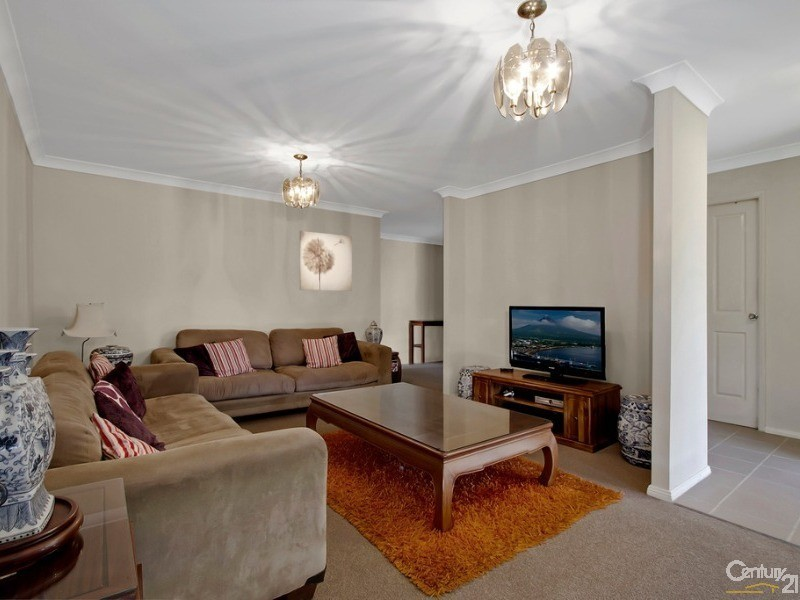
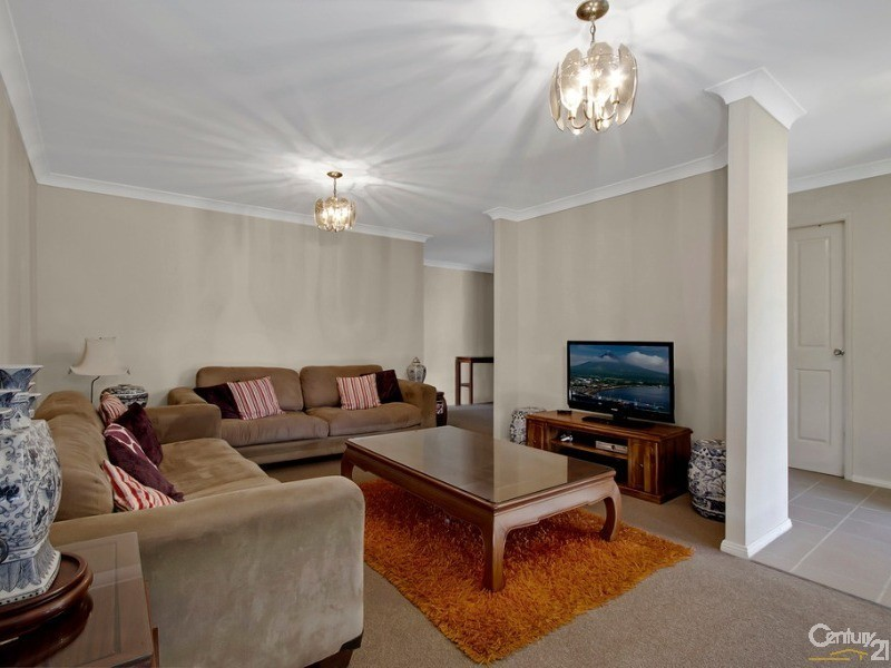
- wall art (326, 262)
